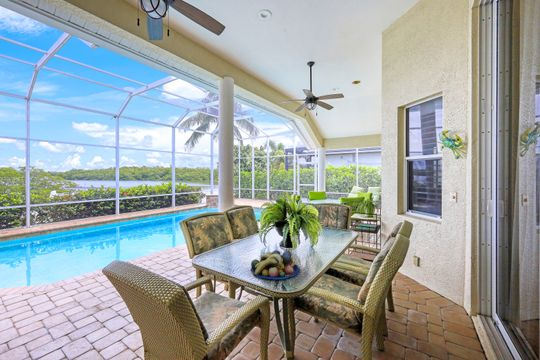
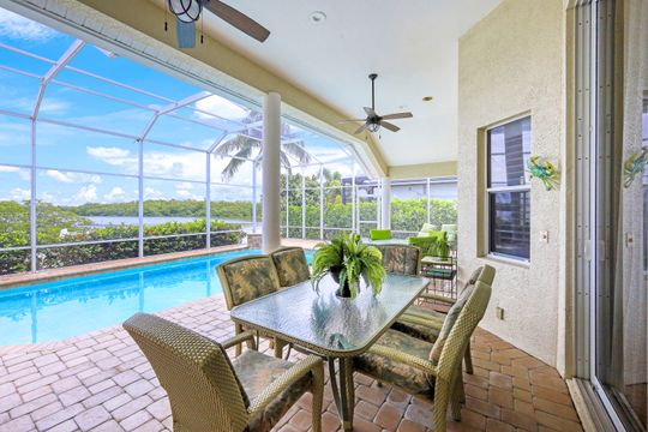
- fruit bowl (275, 261)
